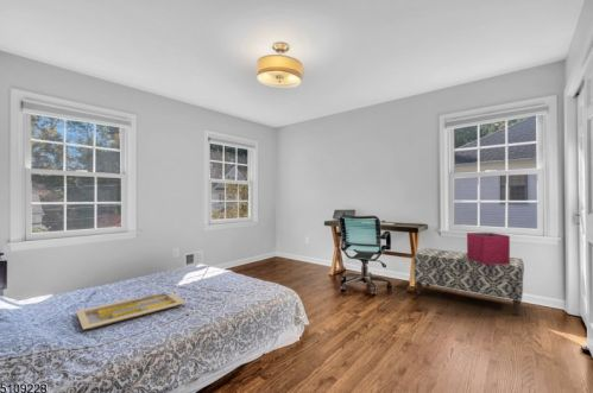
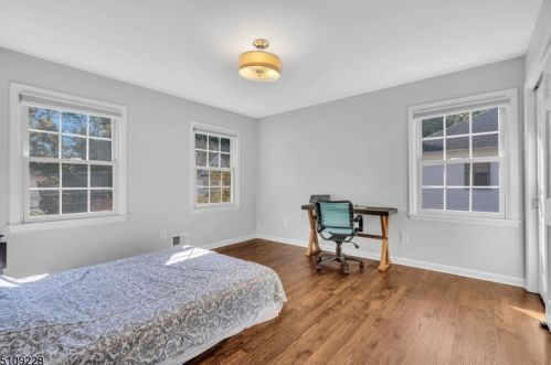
- bench (466, 277)
- serving tray (133, 308)
- storage bin (487, 247)
